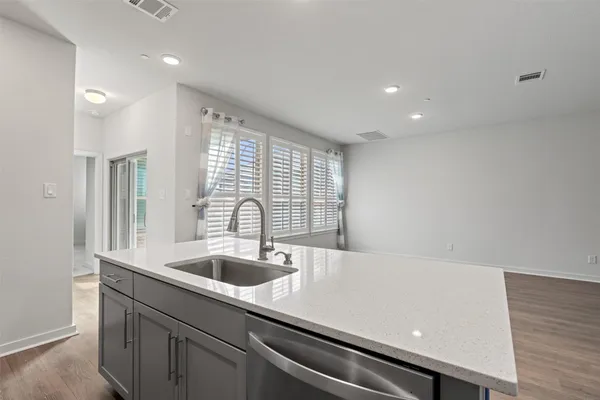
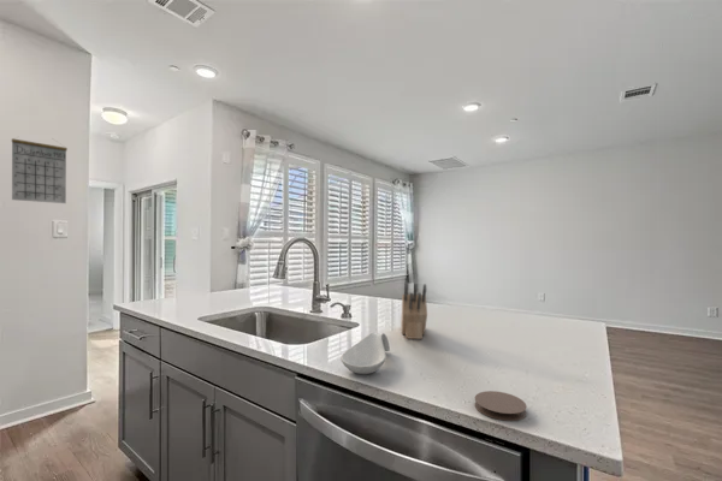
+ knife block (413, 307)
+ calendar (40, 165)
+ spoon rest (369, 350)
+ coaster (499, 404)
